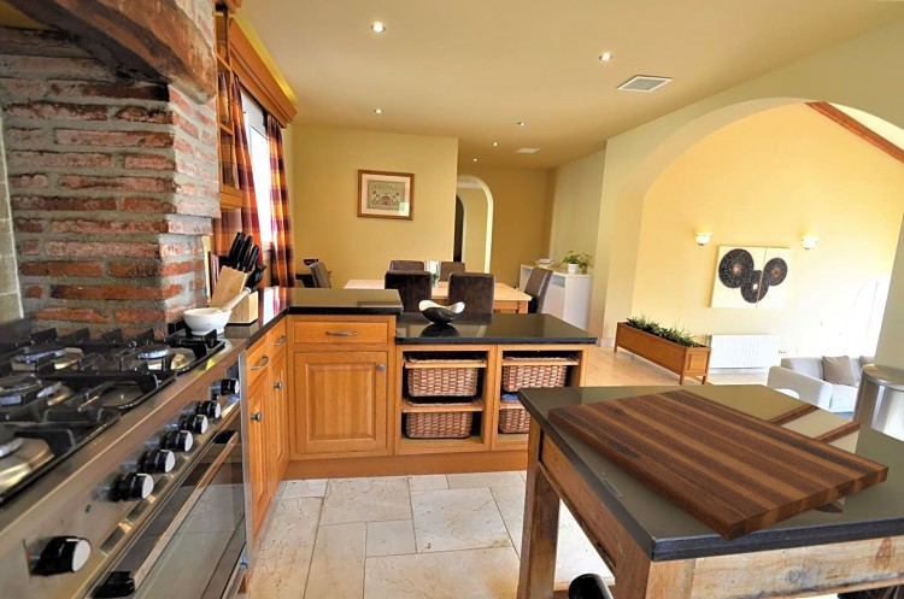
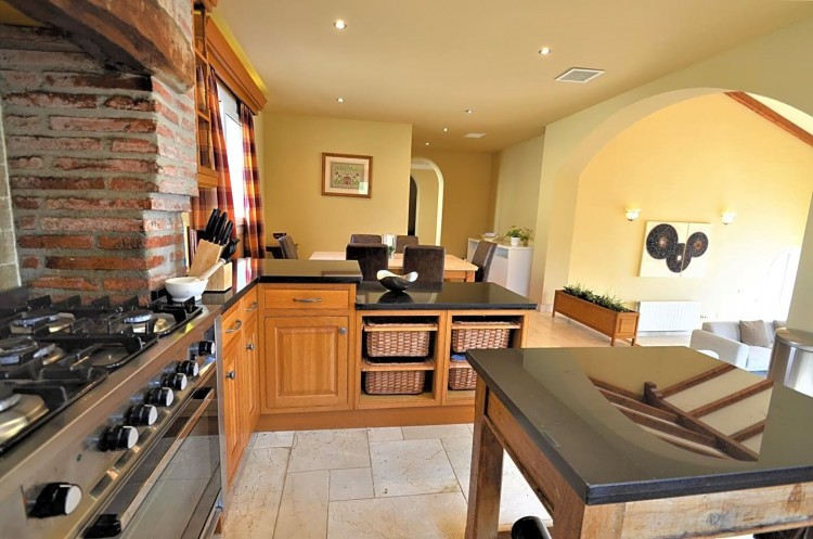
- cutting board (698, 440)
